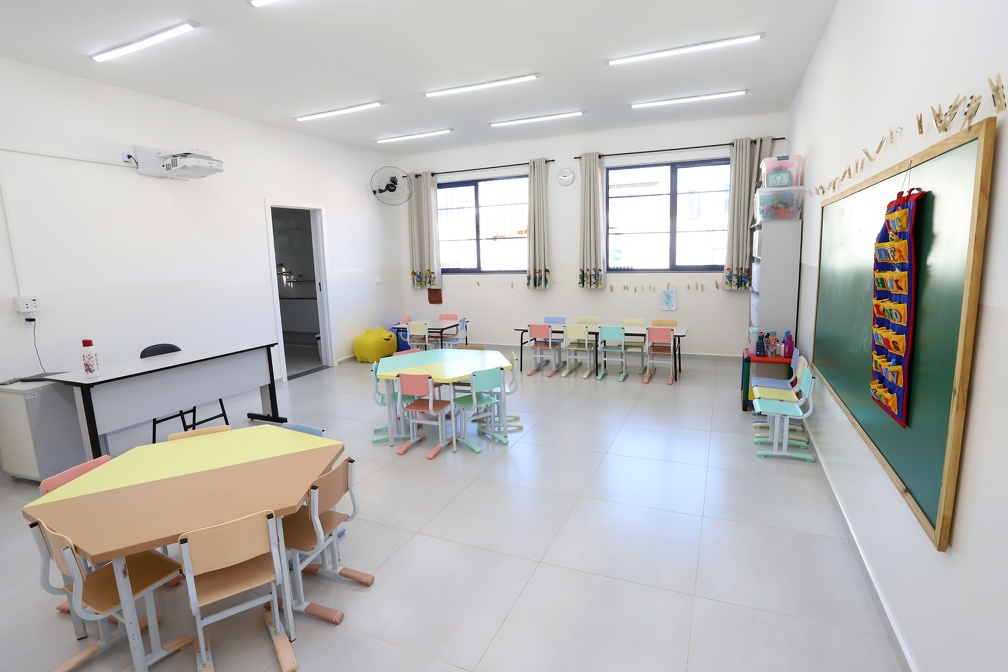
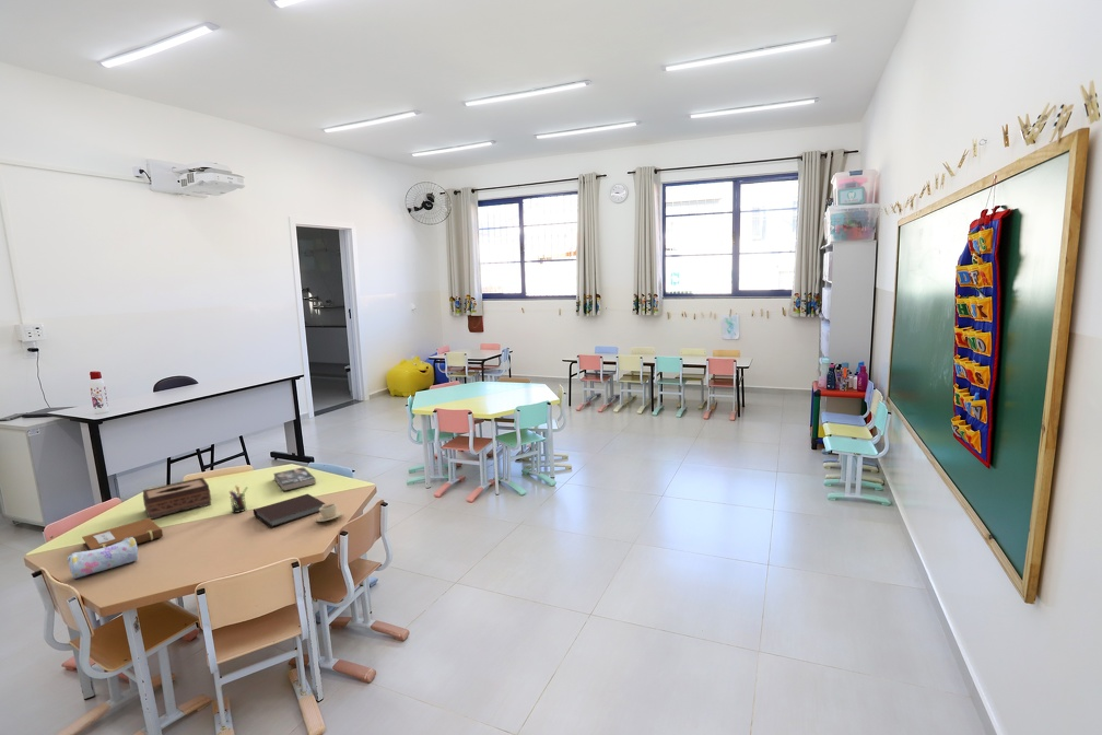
+ book (294, 478)
+ pen holder (239, 497)
+ notebook (290, 509)
+ tissue box (177, 497)
+ pencil case (104, 557)
+ cup (328, 512)
+ notebook (120, 537)
